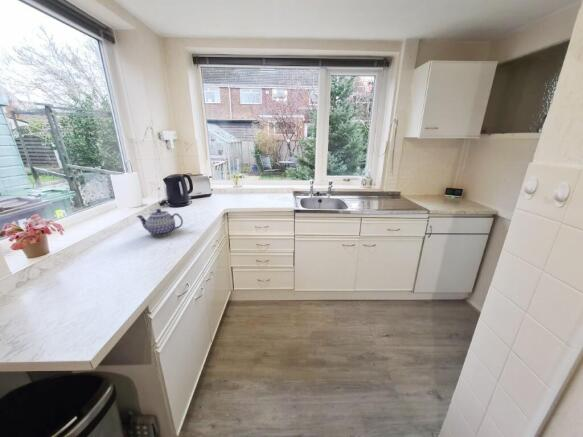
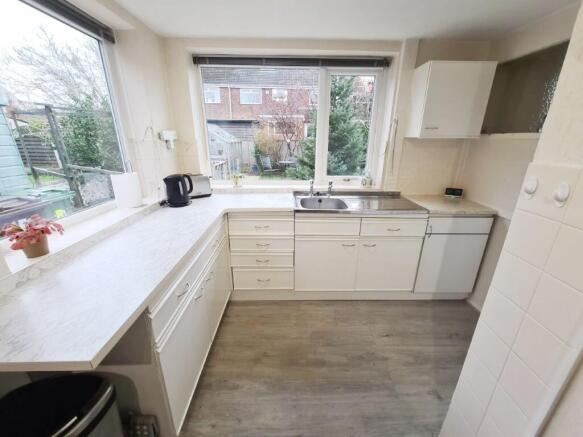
- teapot (160, 221)
